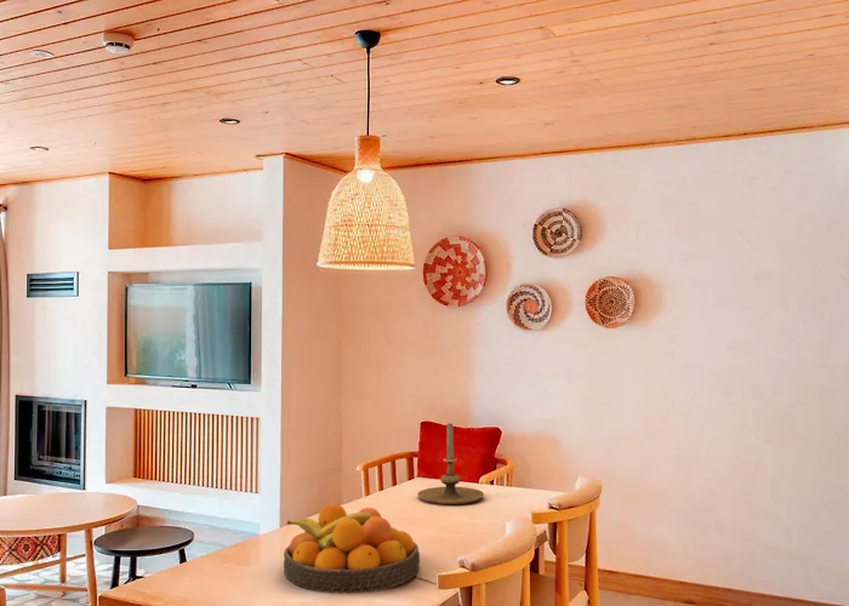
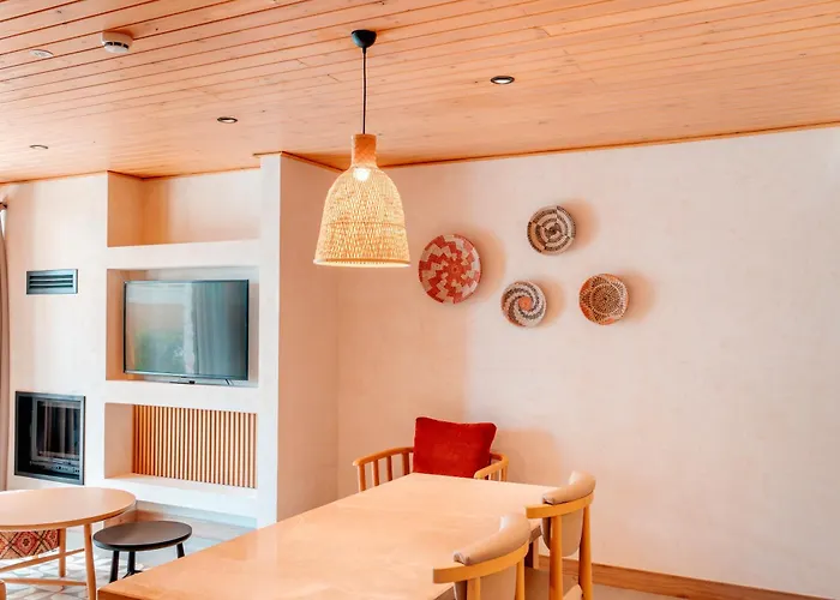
- fruit bowl (352, 539)
- candle holder (450, 461)
